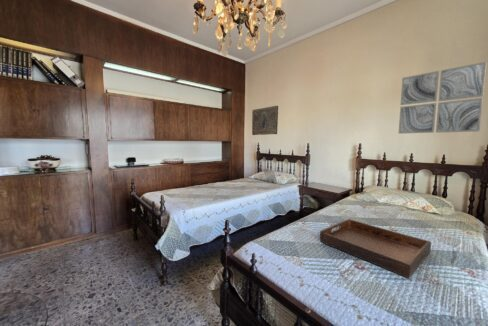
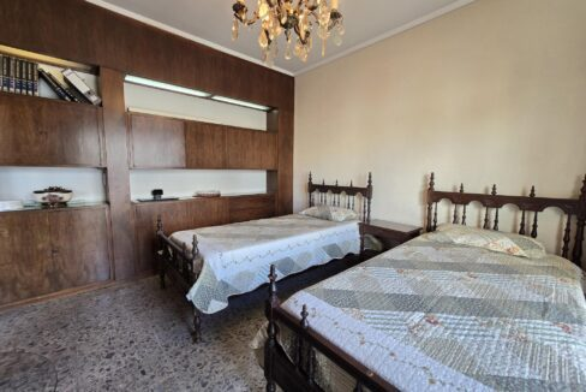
- wall art (436, 101)
- religious icon (264, 121)
- serving tray (371, 241)
